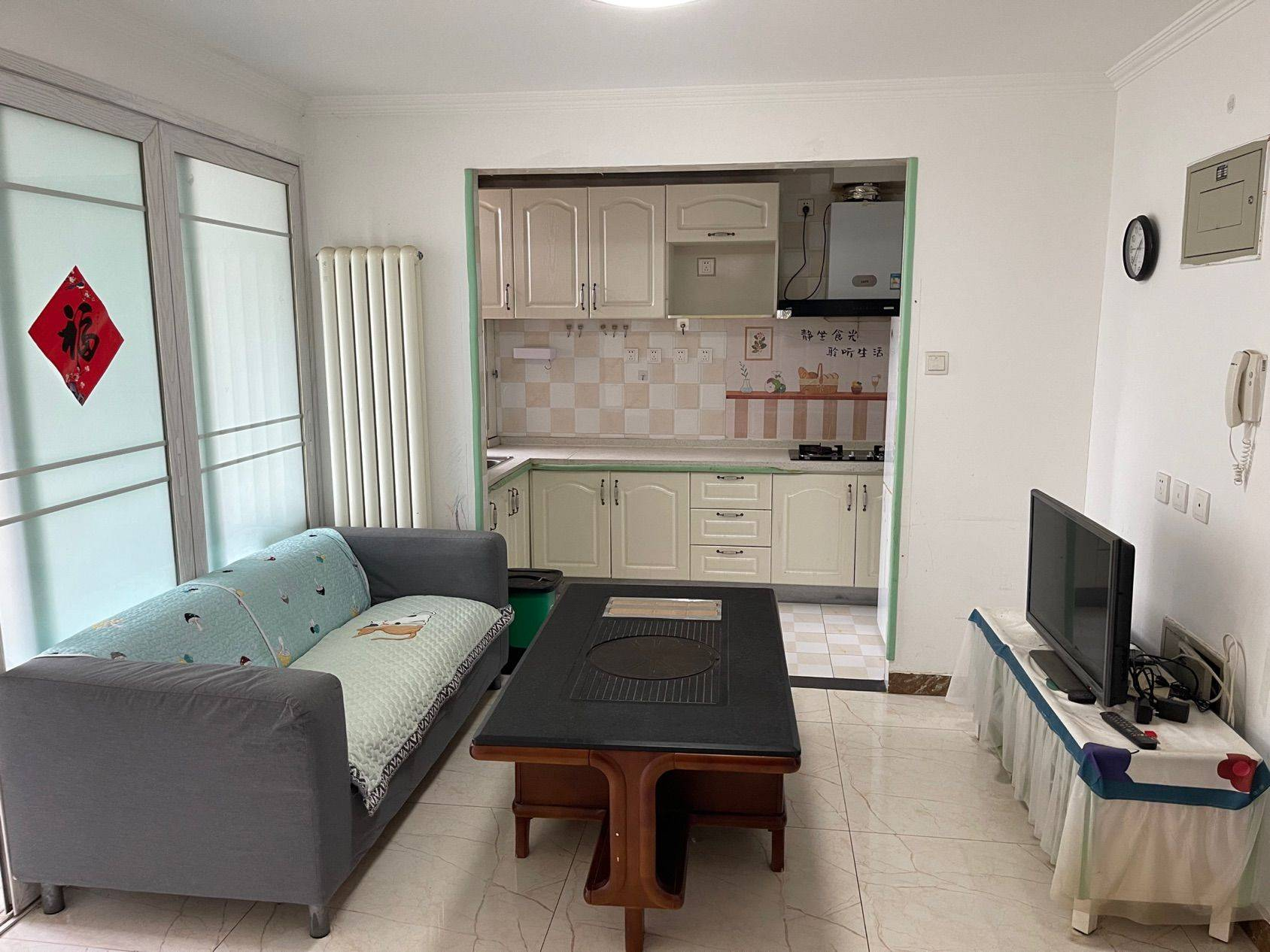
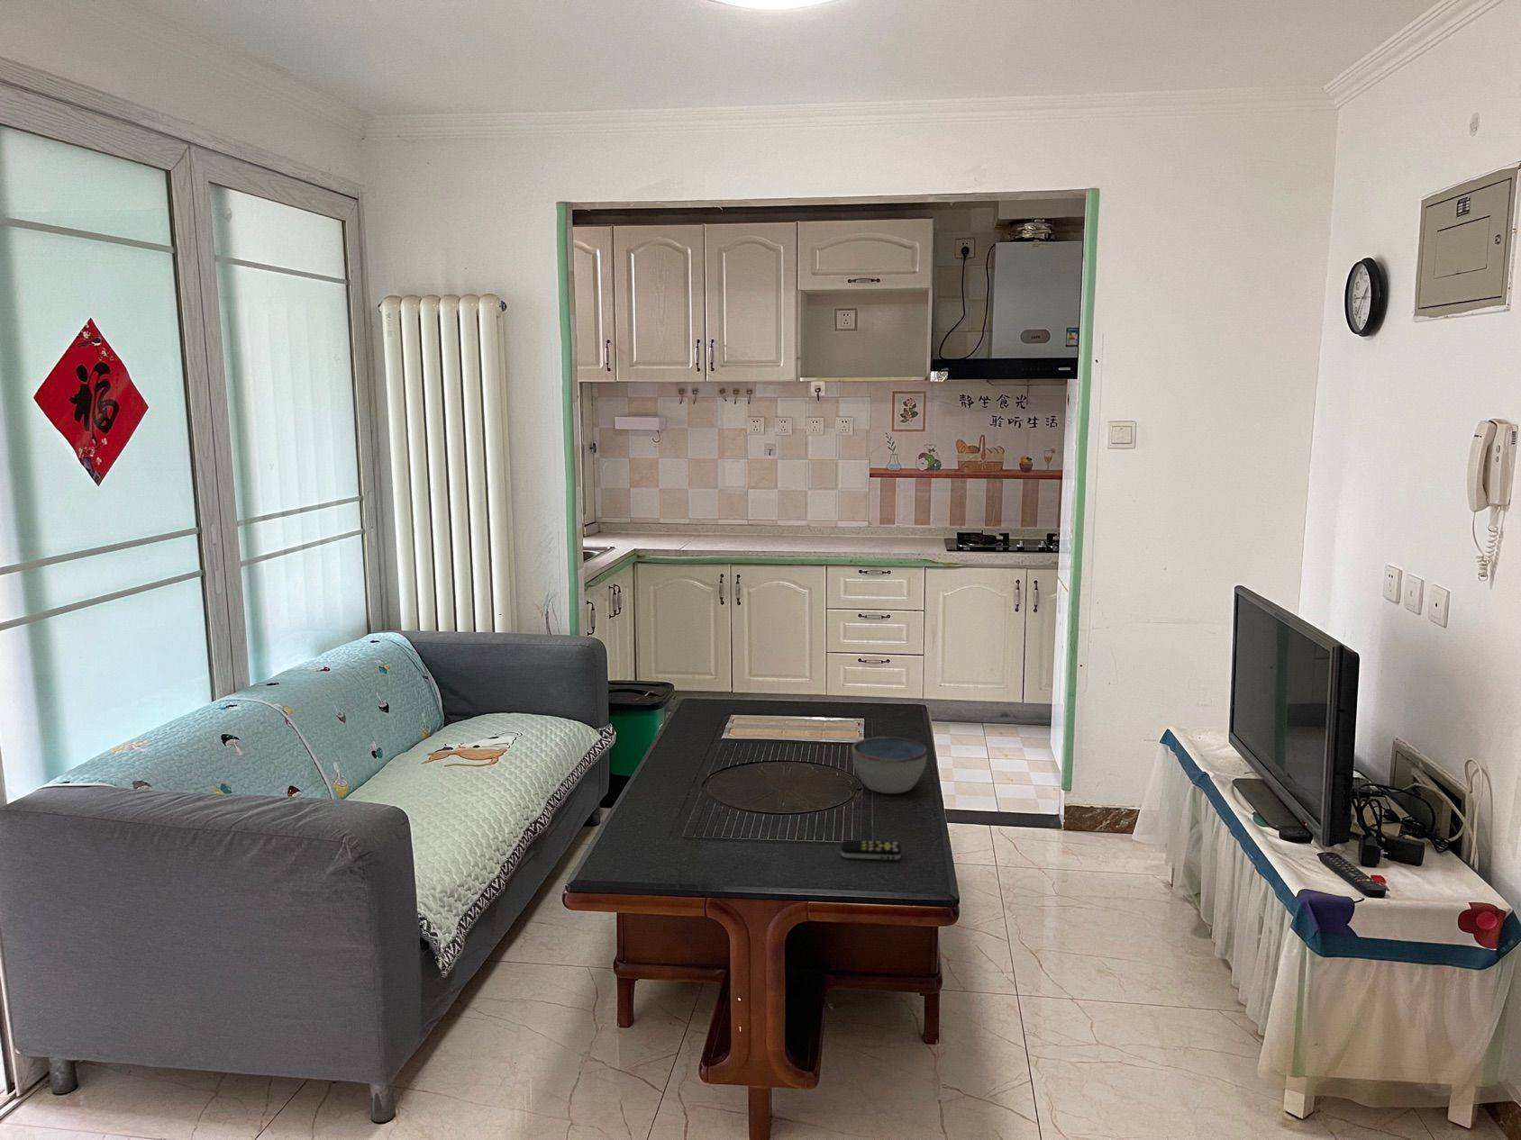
+ remote control (871, 849)
+ bowl (889, 768)
